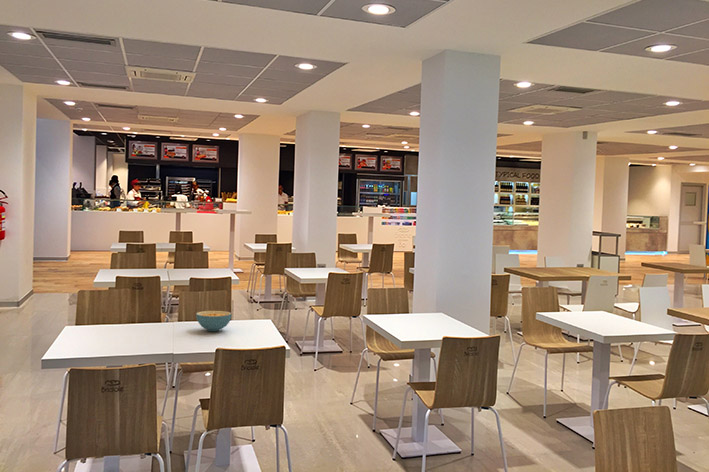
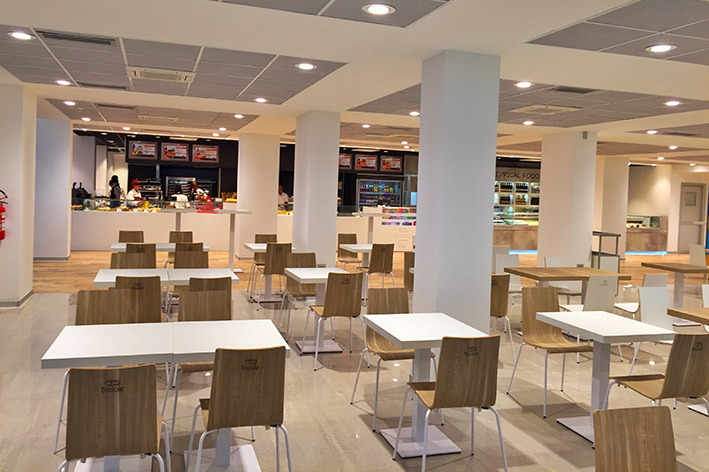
- cereal bowl (213, 321)
